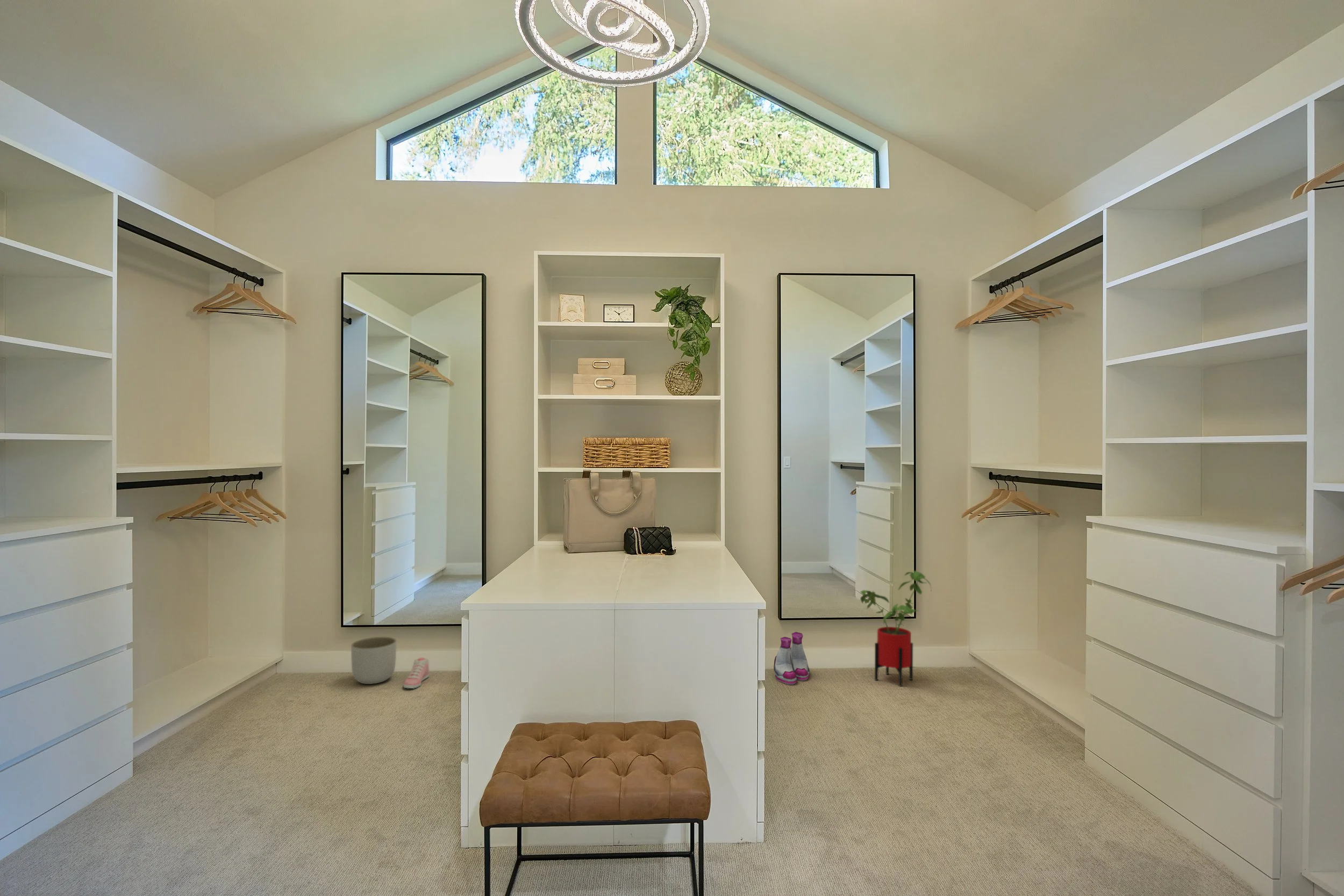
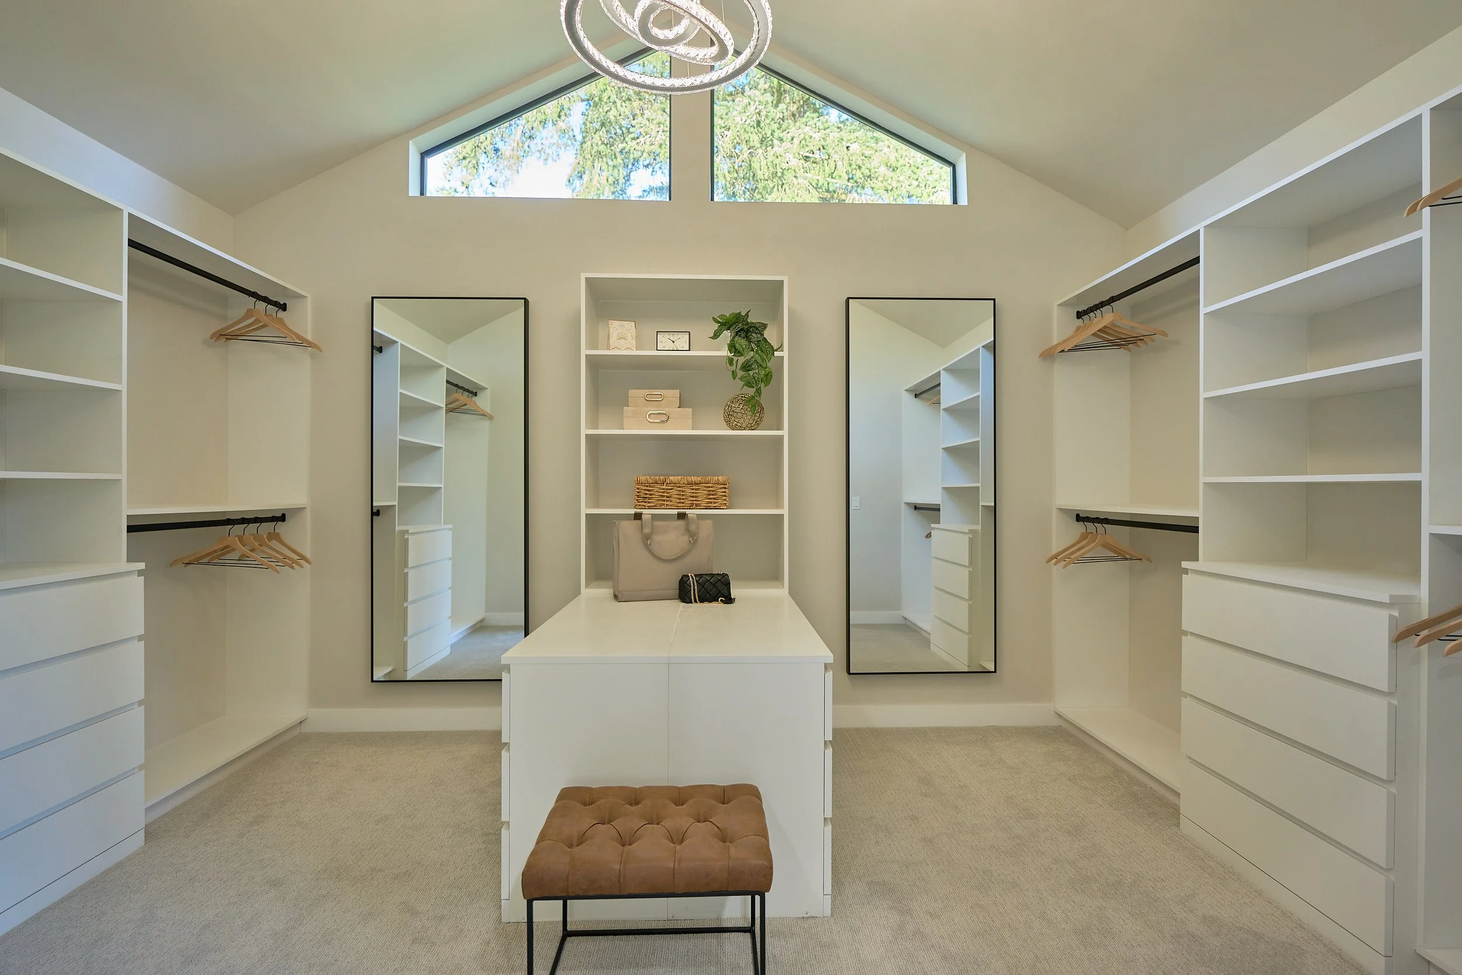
- planter (374, 661)
- boots (792, 655)
- house plant (899, 625)
- sneaker (416, 671)
